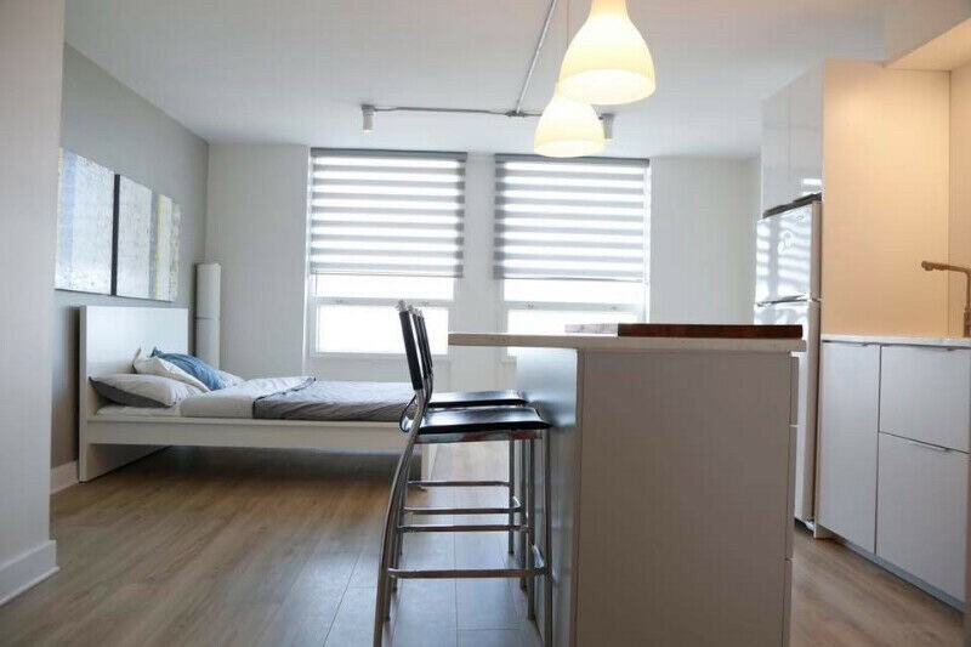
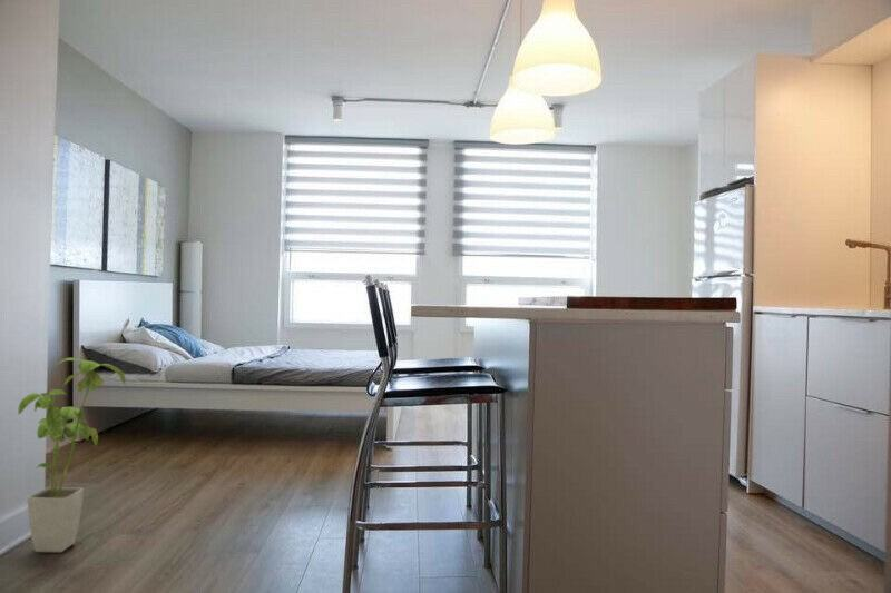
+ house plant (71, 449)
